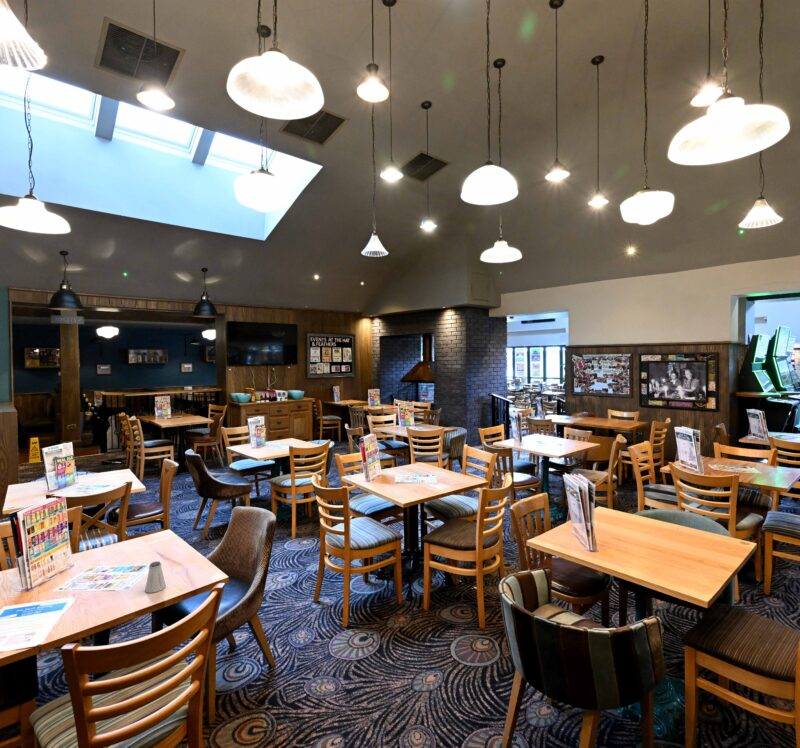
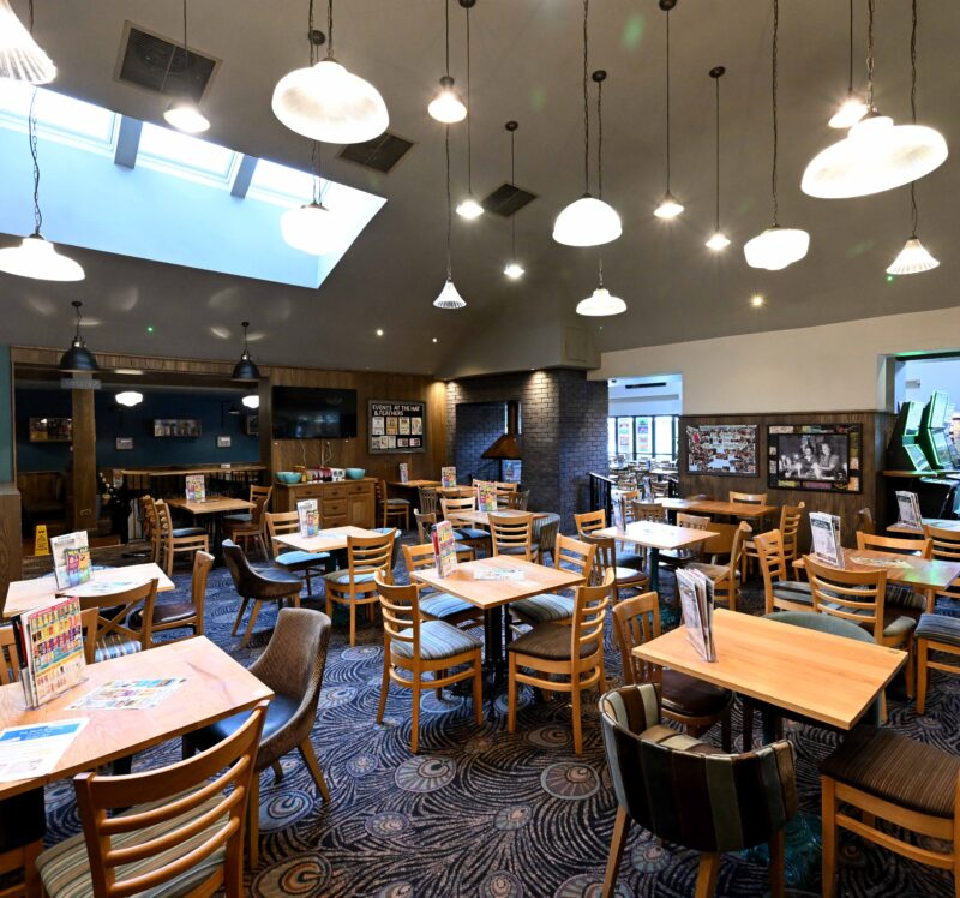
- saltshaker (155, 575)
